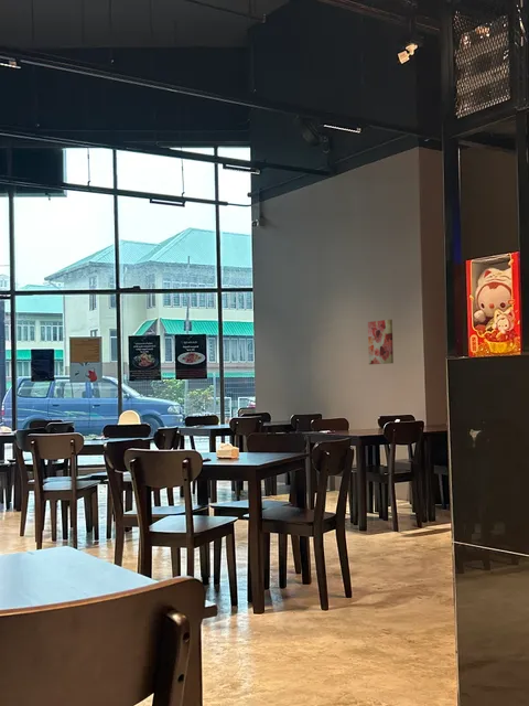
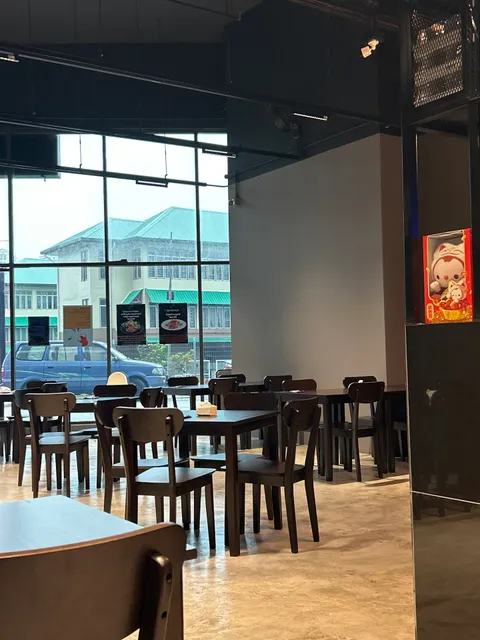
- wall art (380, 342)
